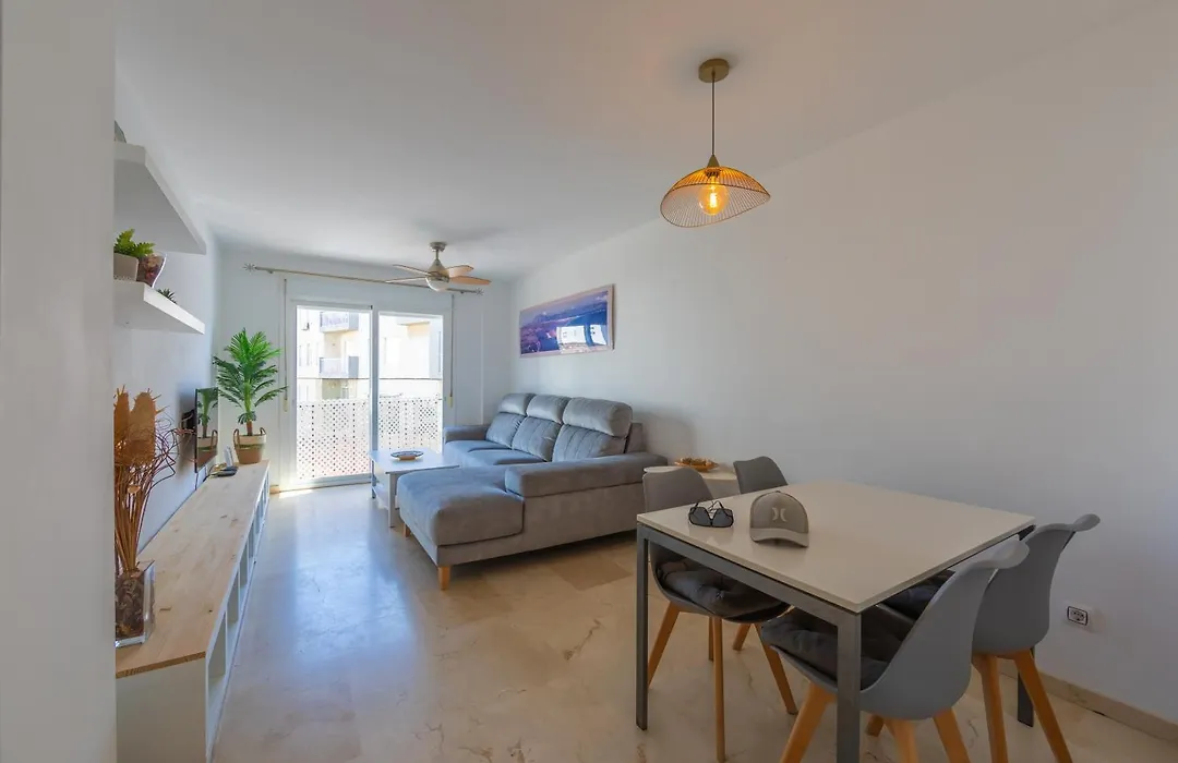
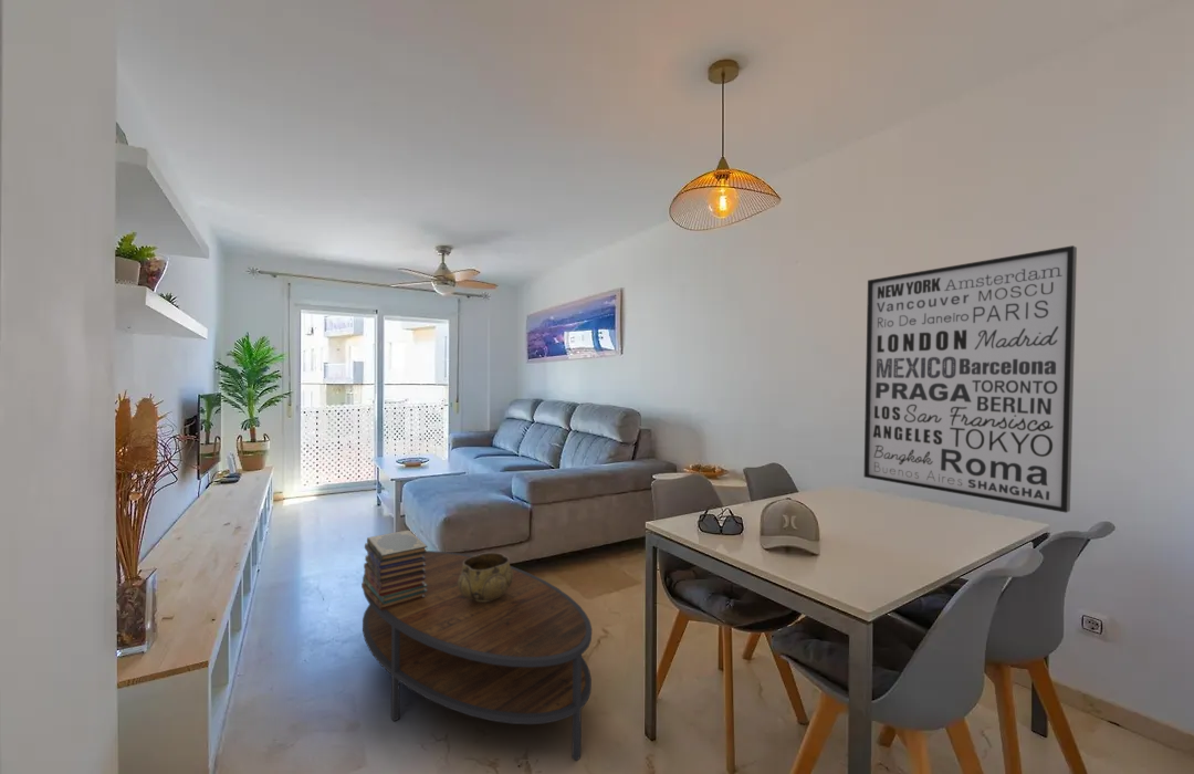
+ wall art (954, 379)
+ book stack (395, 566)
+ decorative bowl (485, 577)
+ coffee table (464, 636)
